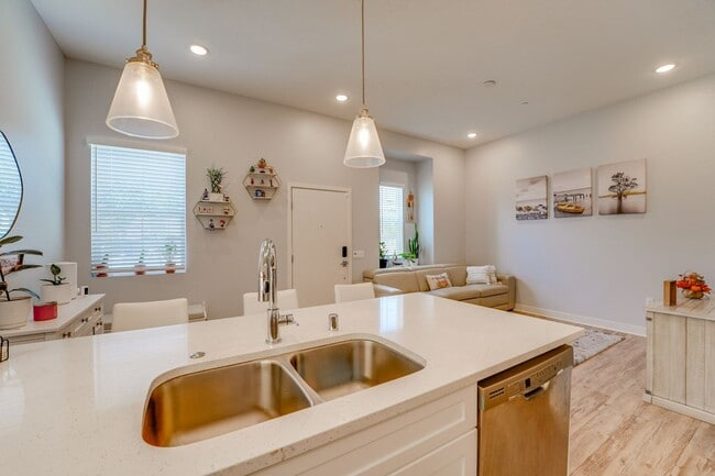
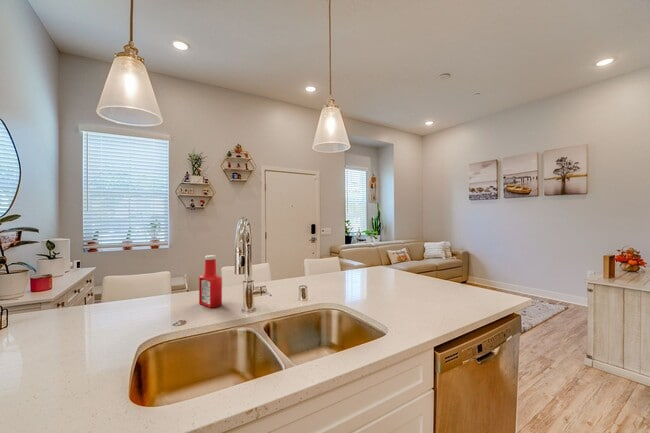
+ soap bottle (210, 279)
